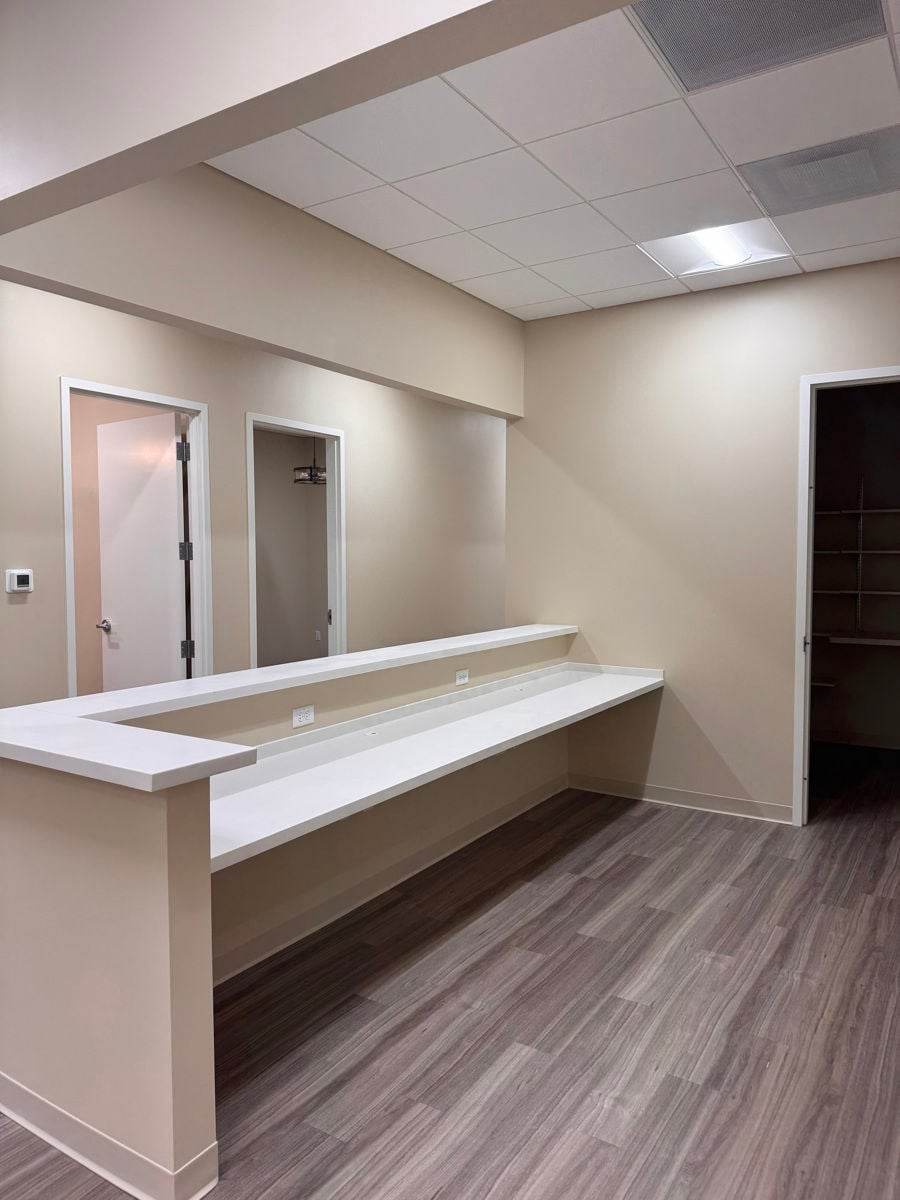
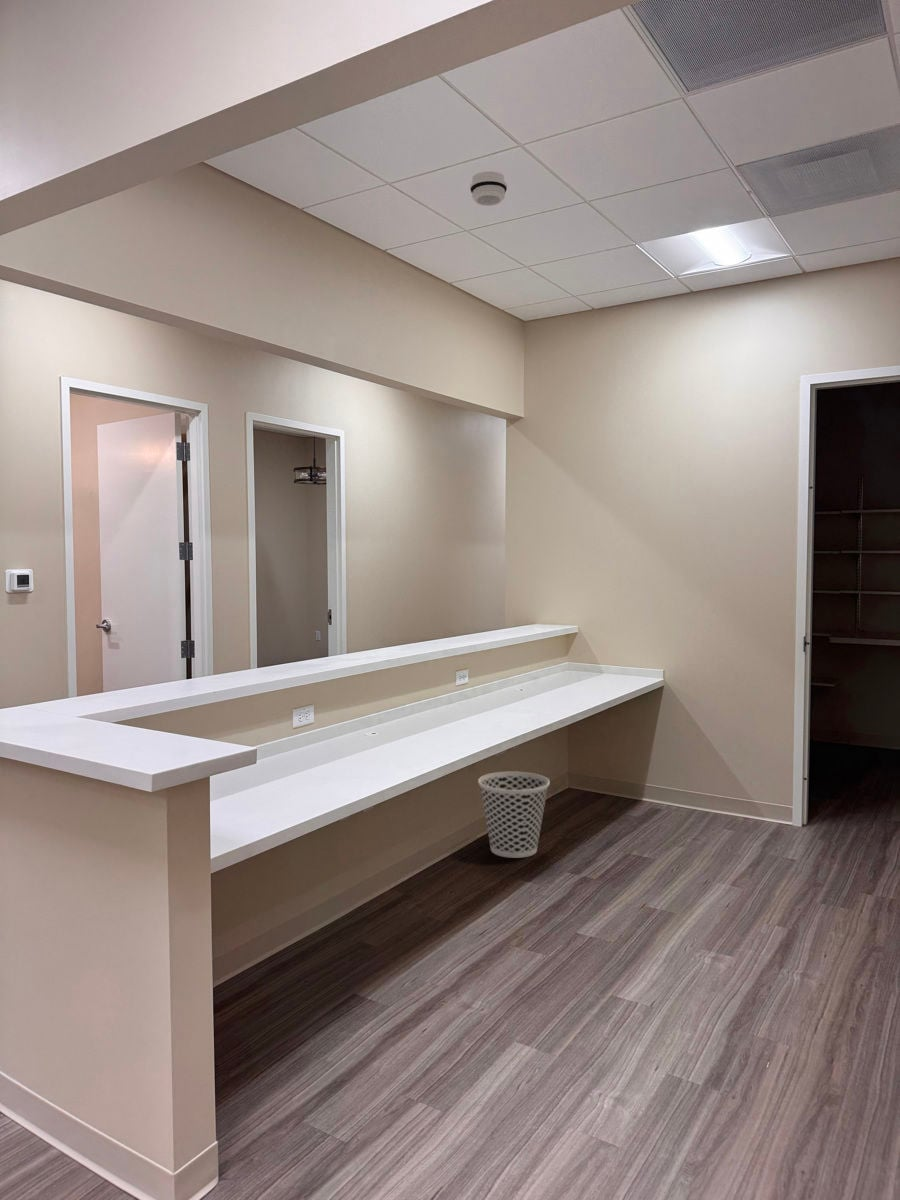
+ smoke detector (488, 189)
+ wastebasket (513, 815)
